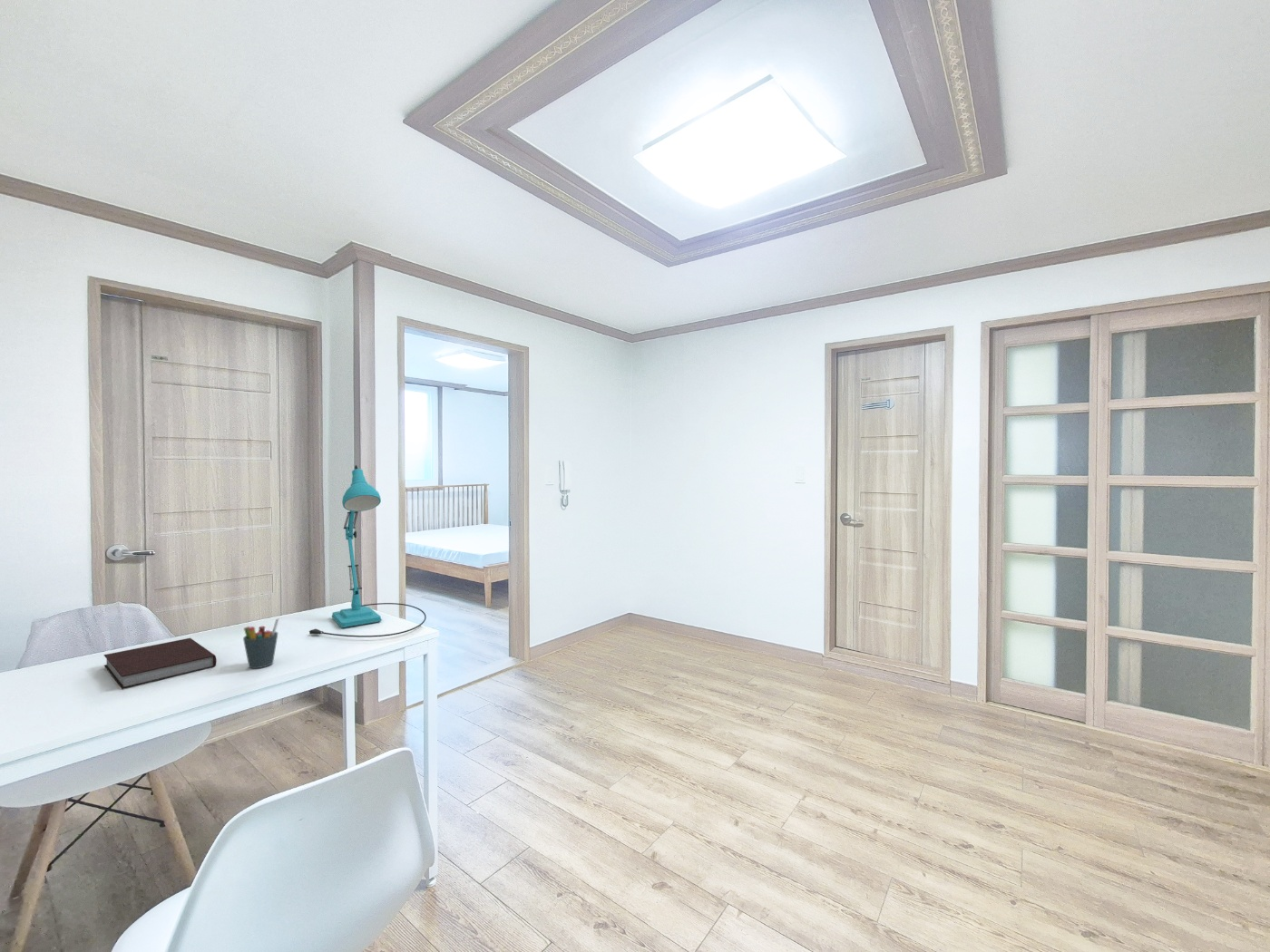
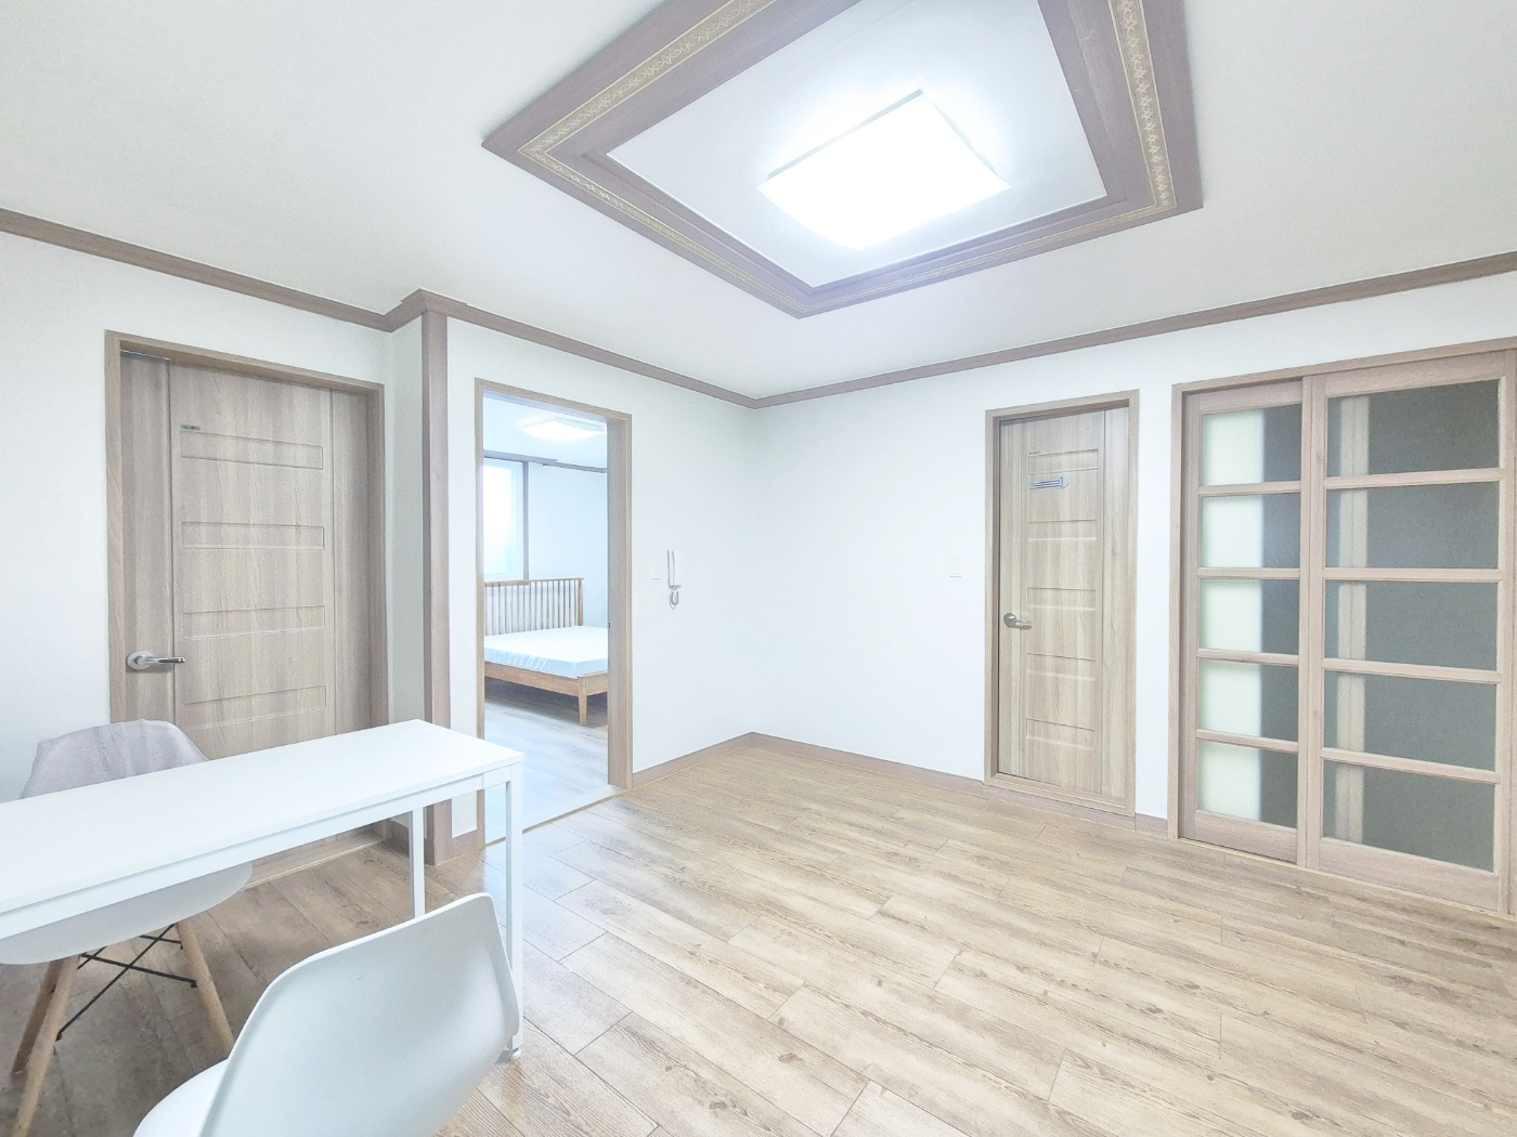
- notebook (160, 660)
- desk lamp (356, 537)
- pen holder (260, 642)
